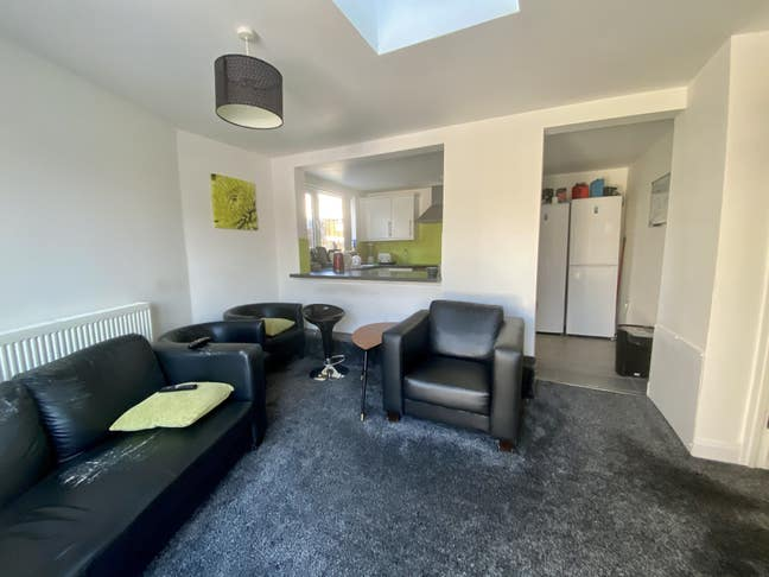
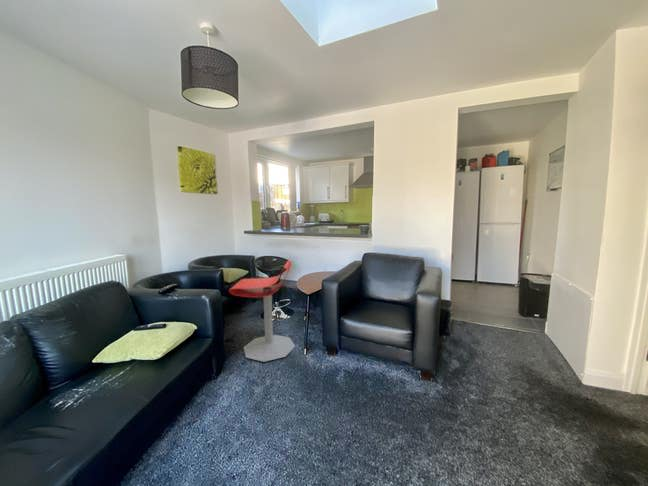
+ stool (264, 306)
